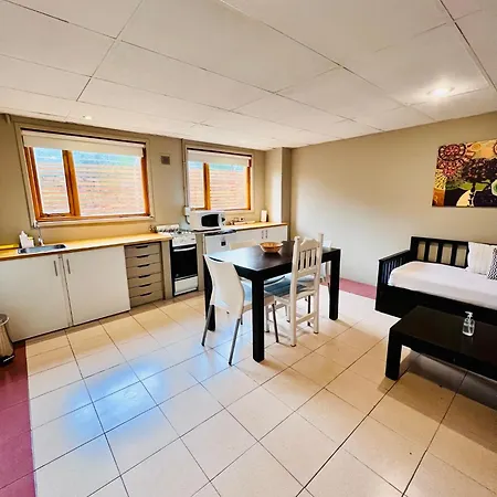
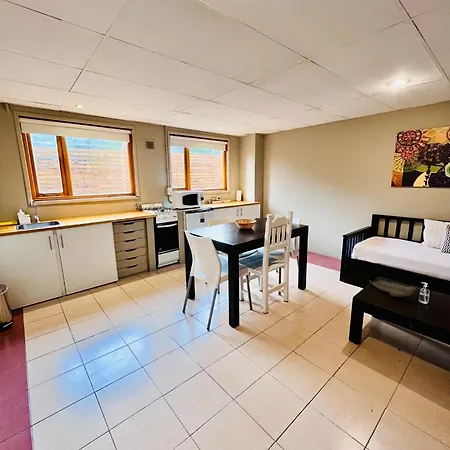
+ decorative bowl (390, 285)
